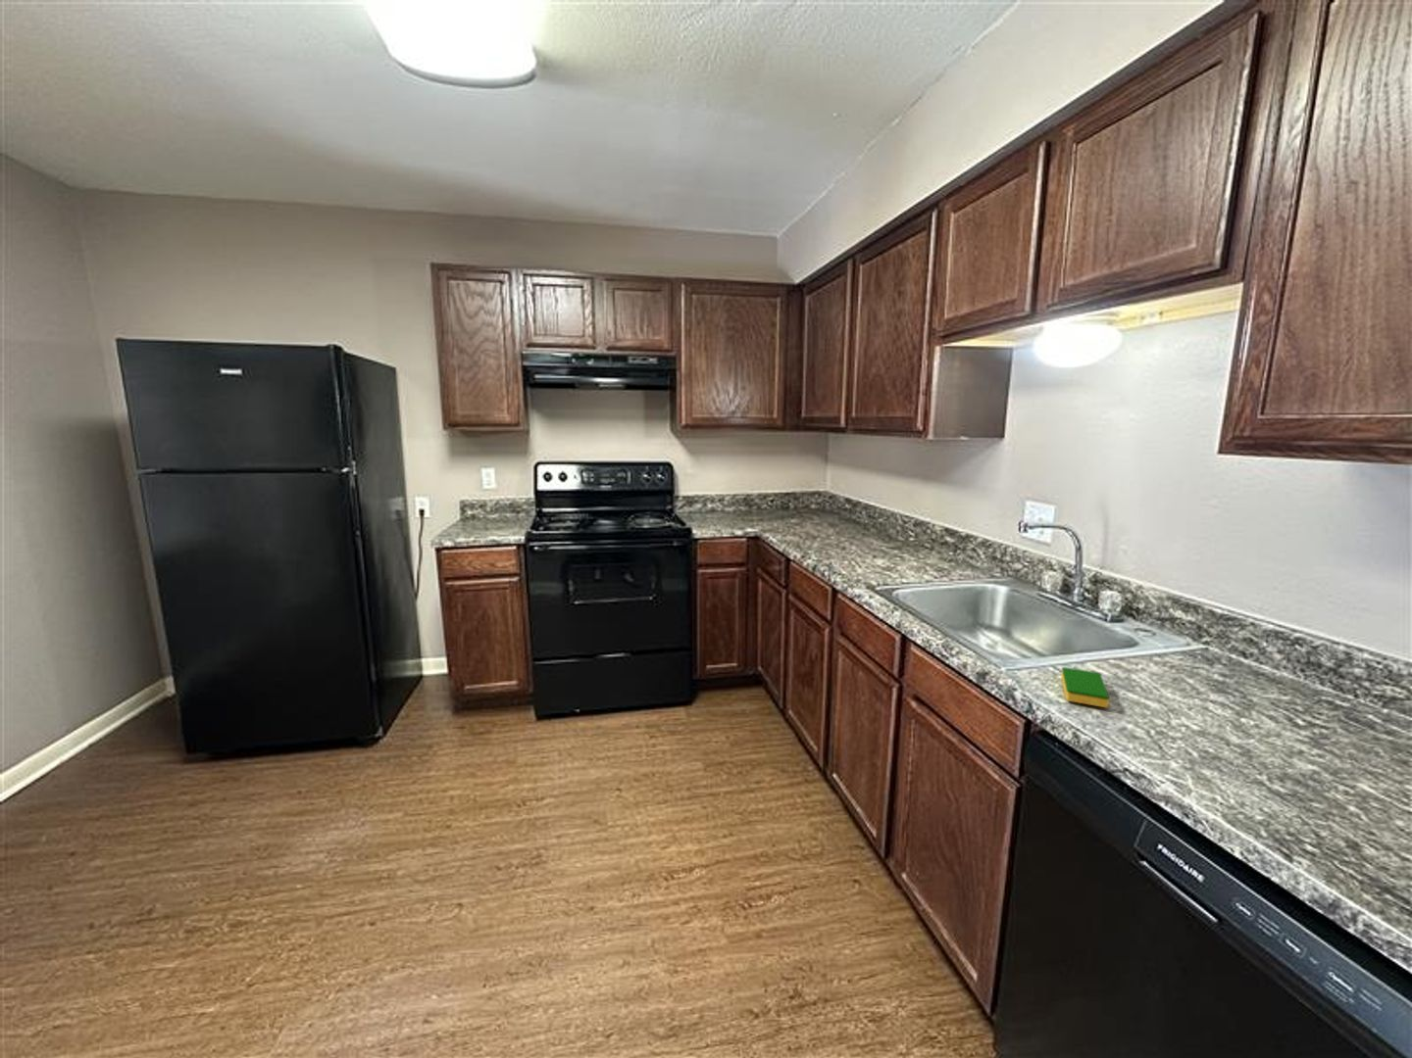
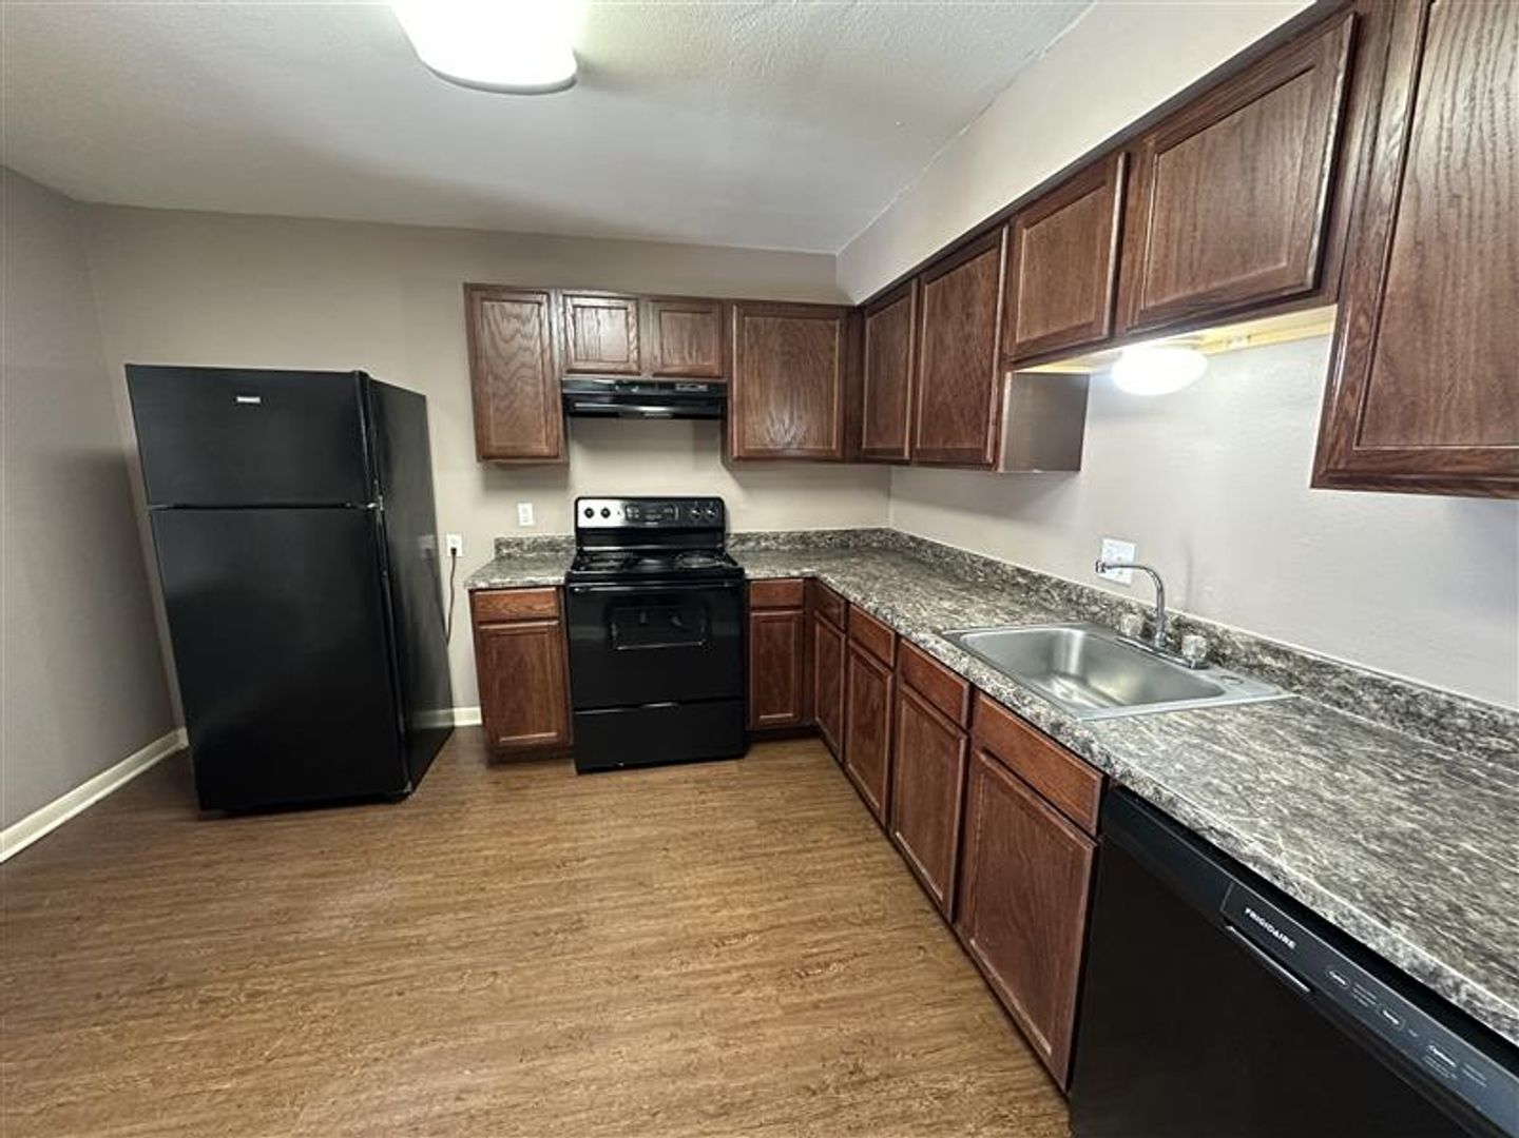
- dish sponge (1084, 686)
